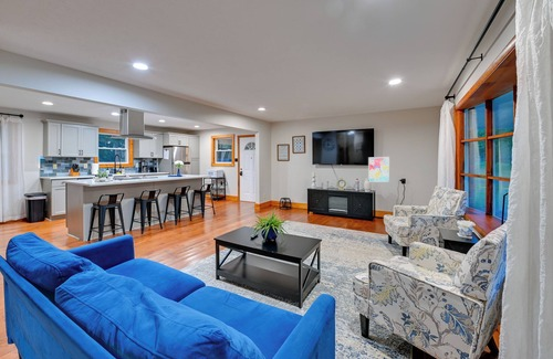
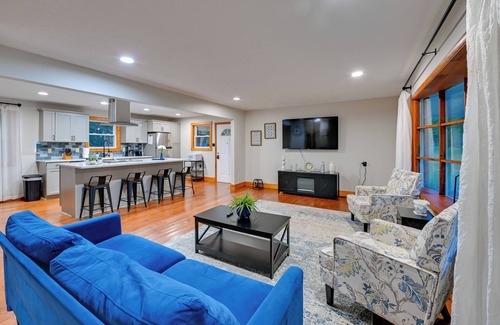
- wall art (378, 169)
